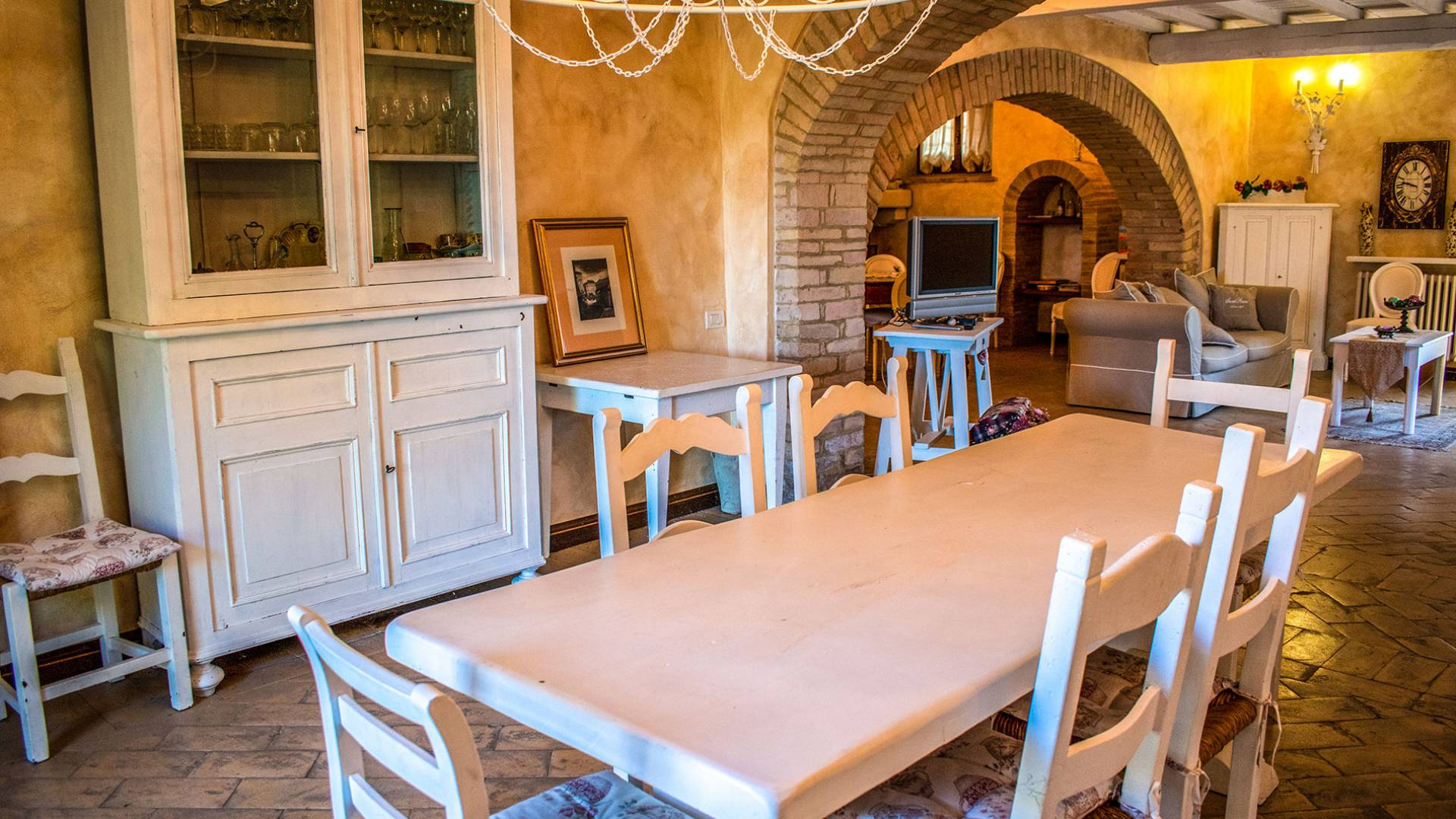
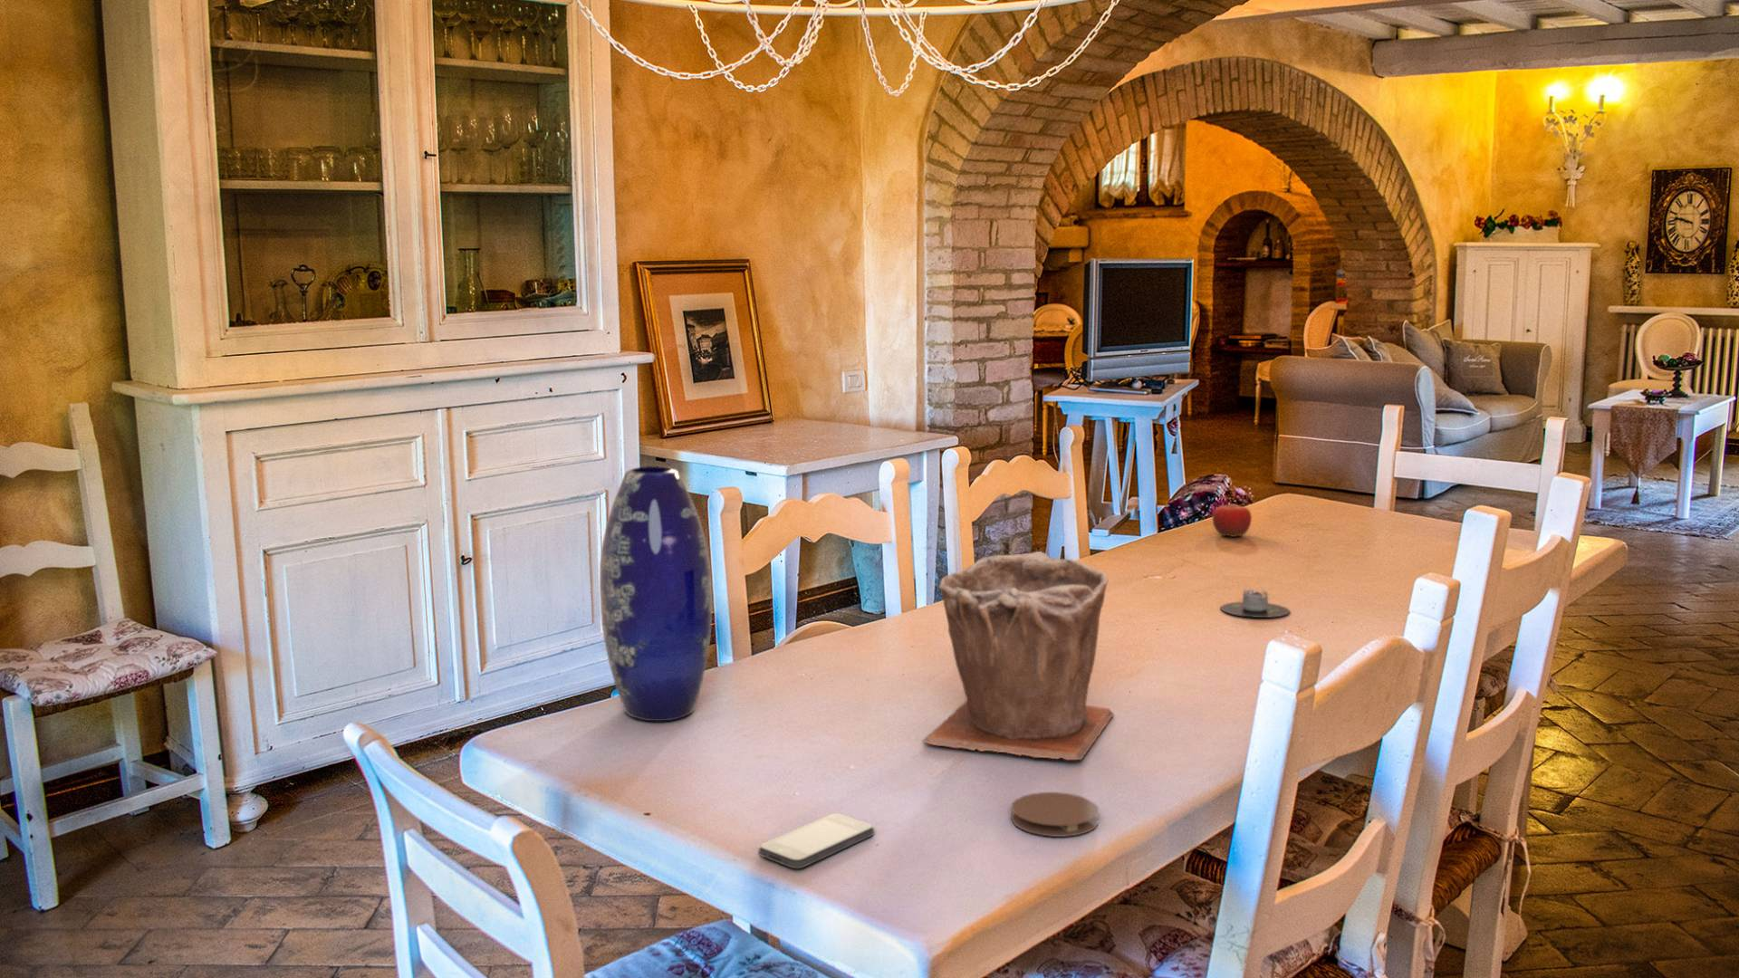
+ smartphone (817, 839)
+ coaster (1055, 813)
+ fruit (1231, 517)
+ vase (656, 591)
+ plant pot (1021, 648)
+ candle (1254, 599)
